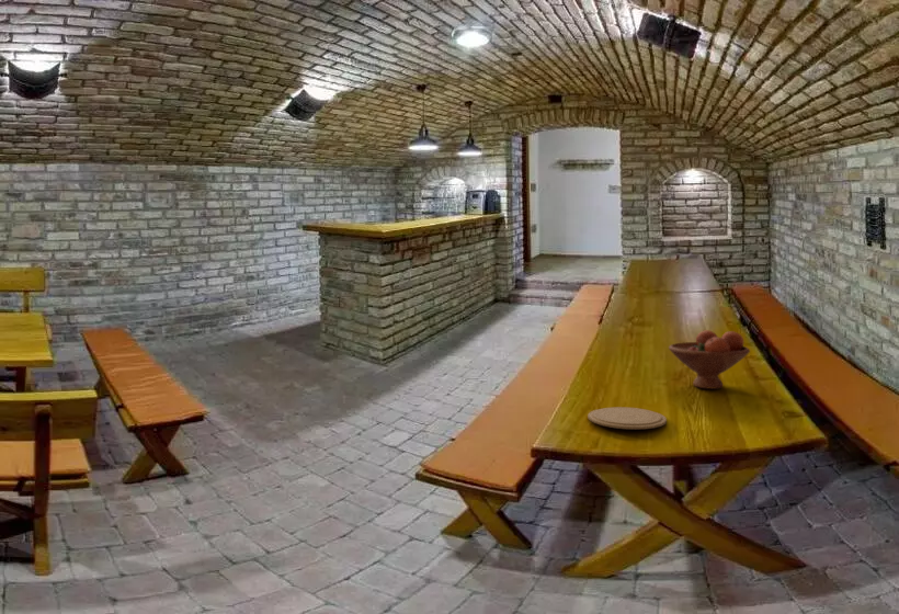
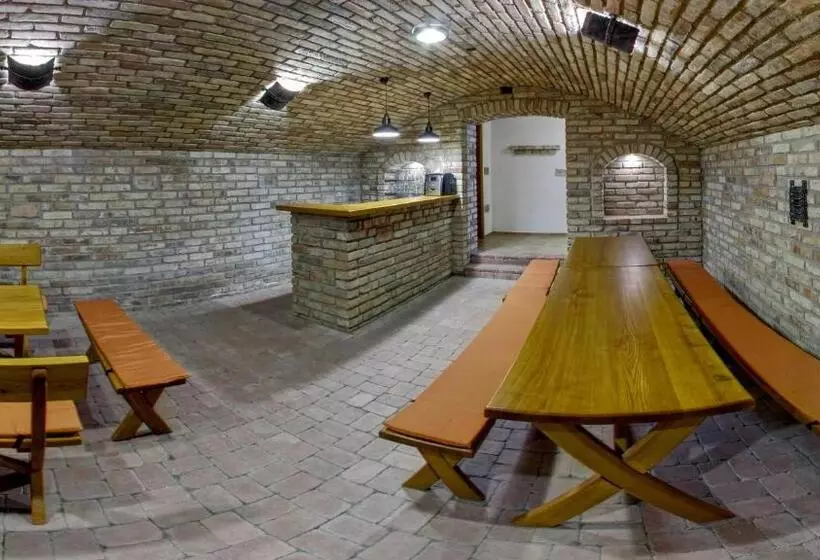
- plate (626, 417)
- fruit bowl (707, 359)
